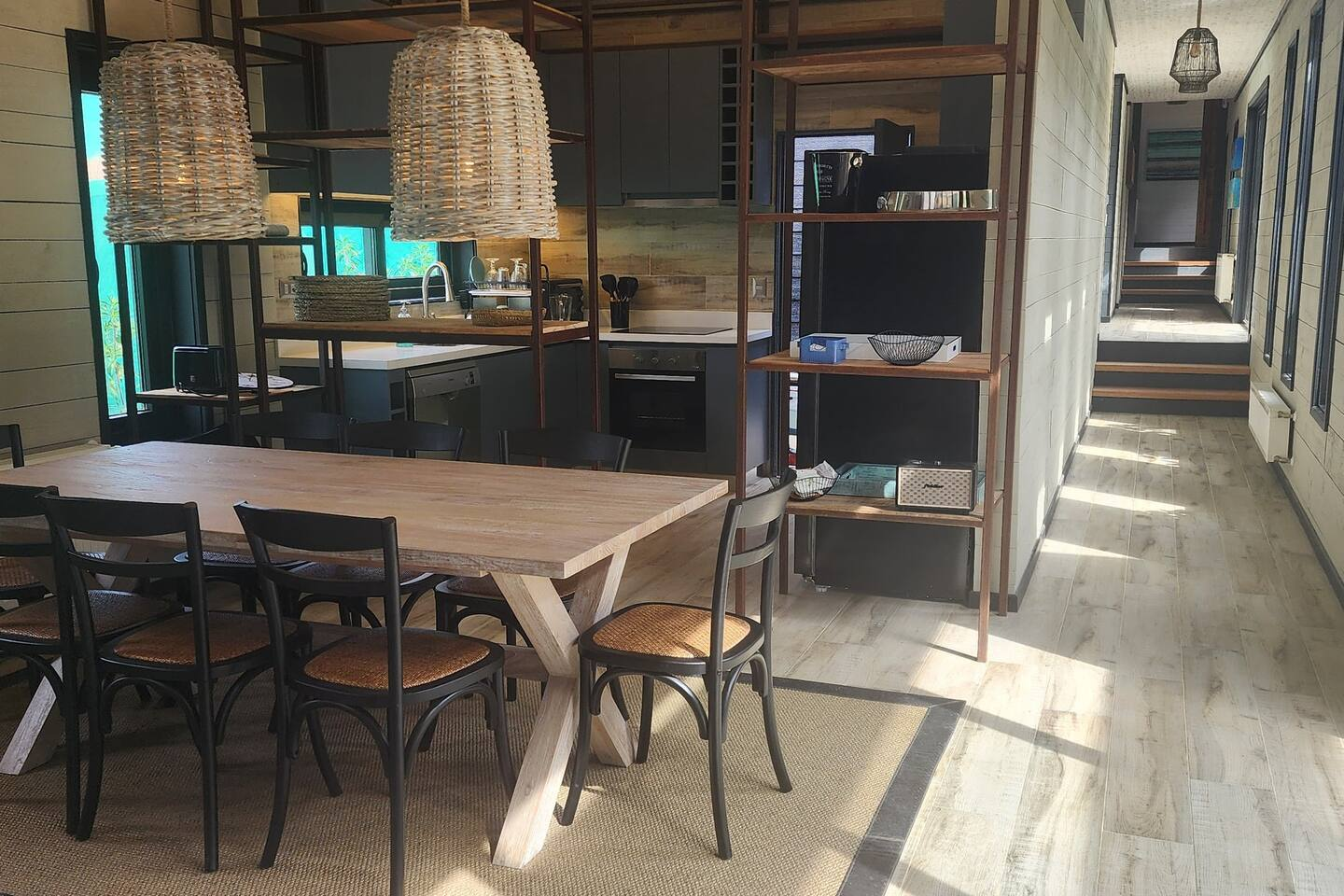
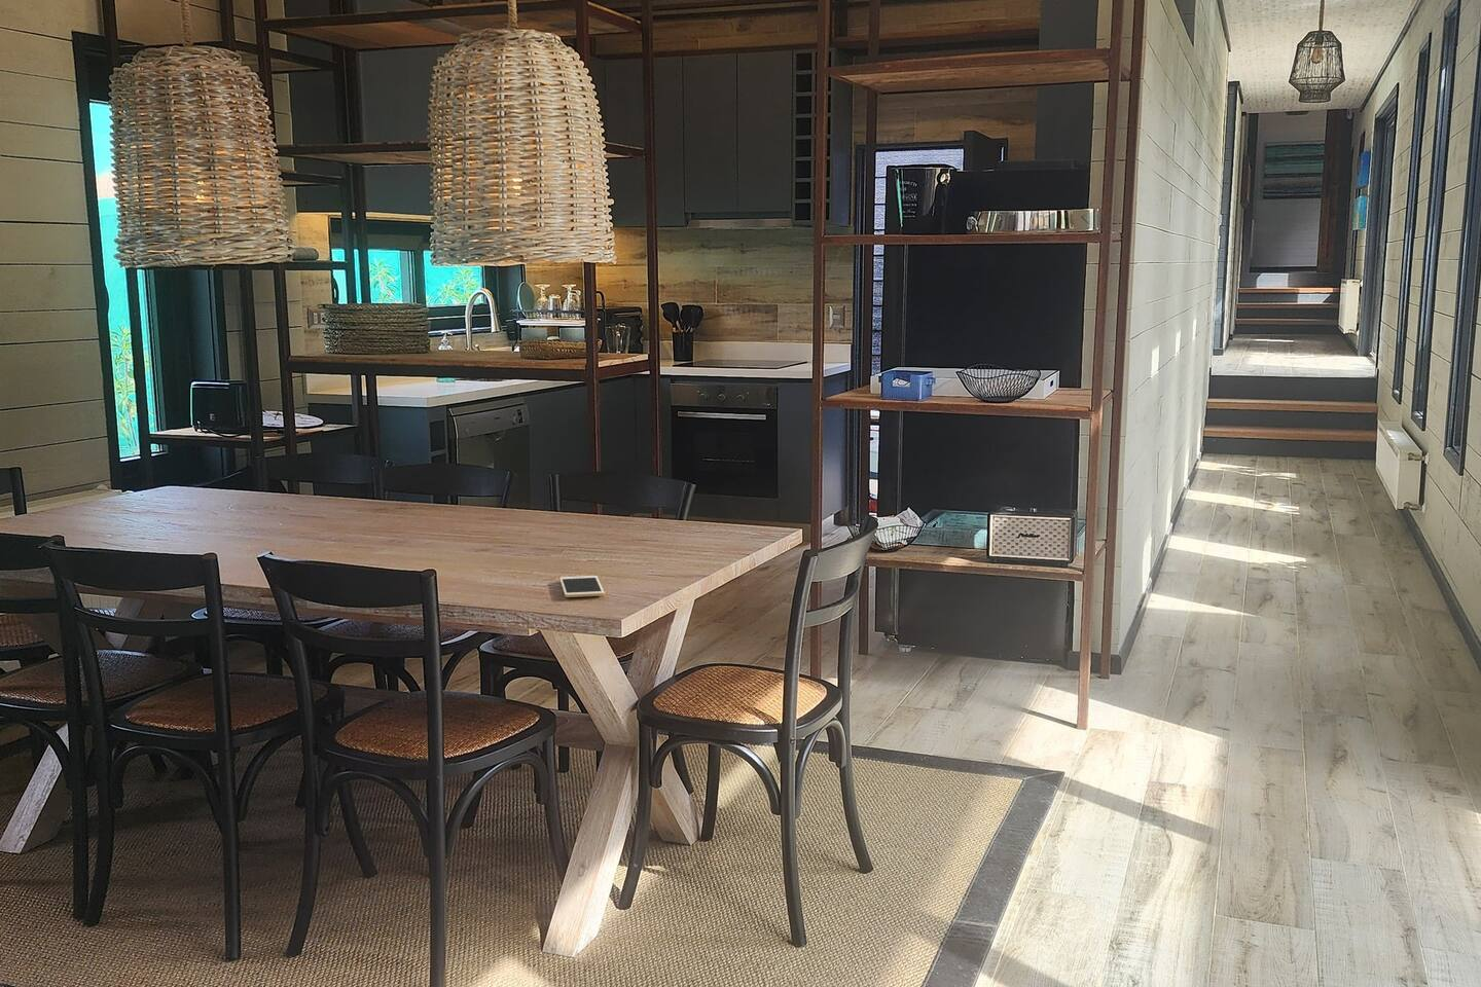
+ cell phone (581, 586)
